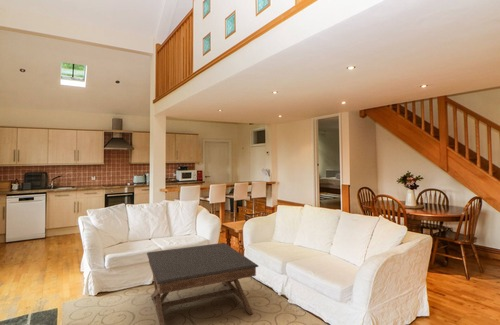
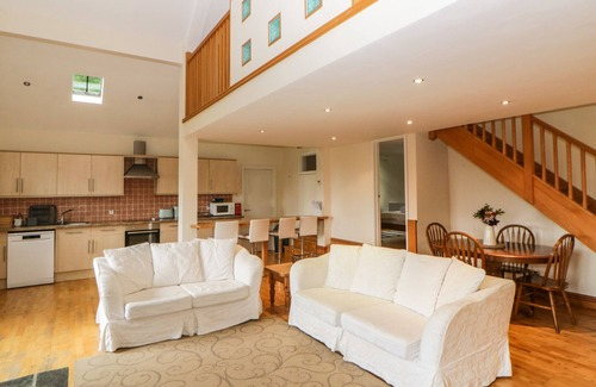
- coffee table (198, 281)
